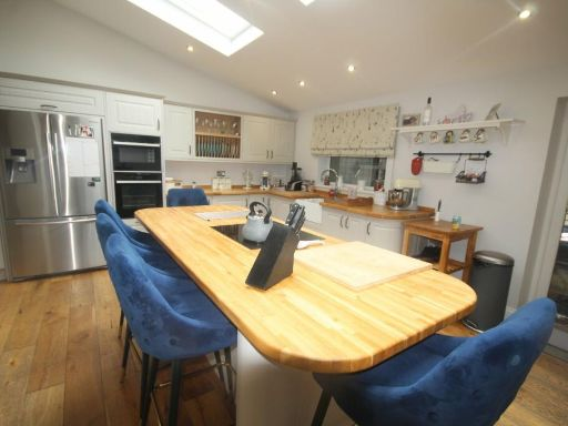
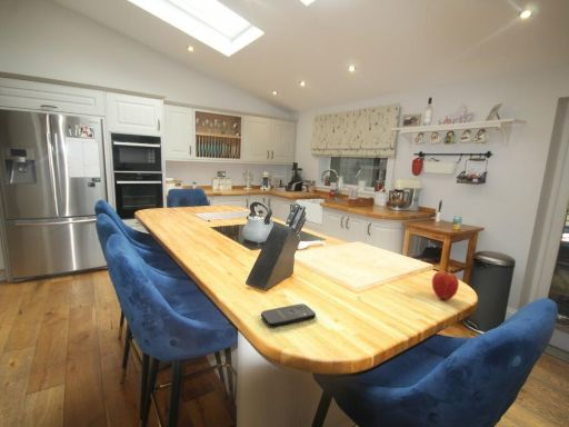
+ apple (445, 284)
+ smartphone (288, 315)
